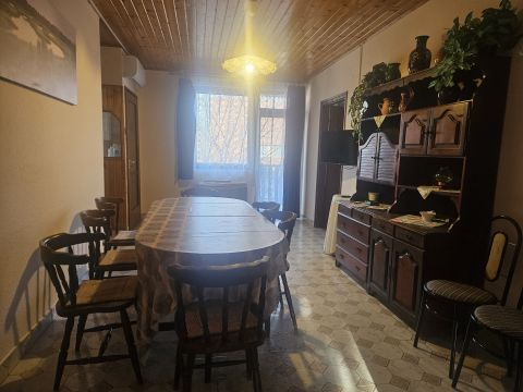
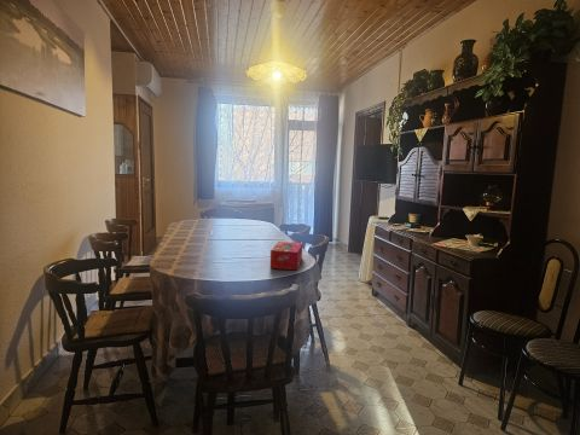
+ tissue box (286, 254)
